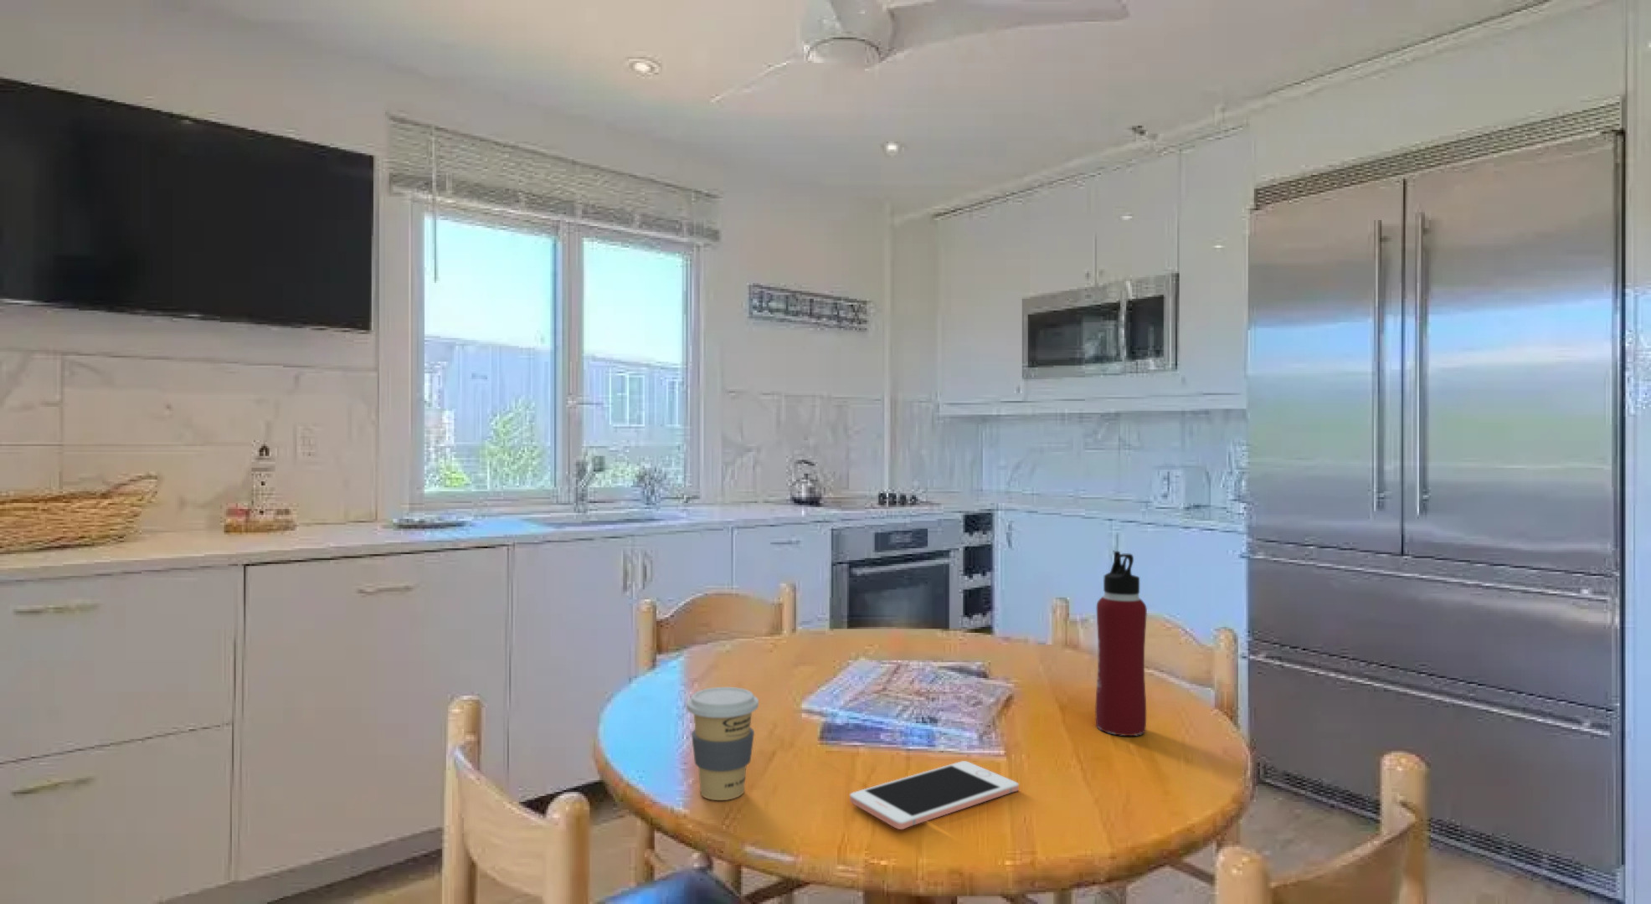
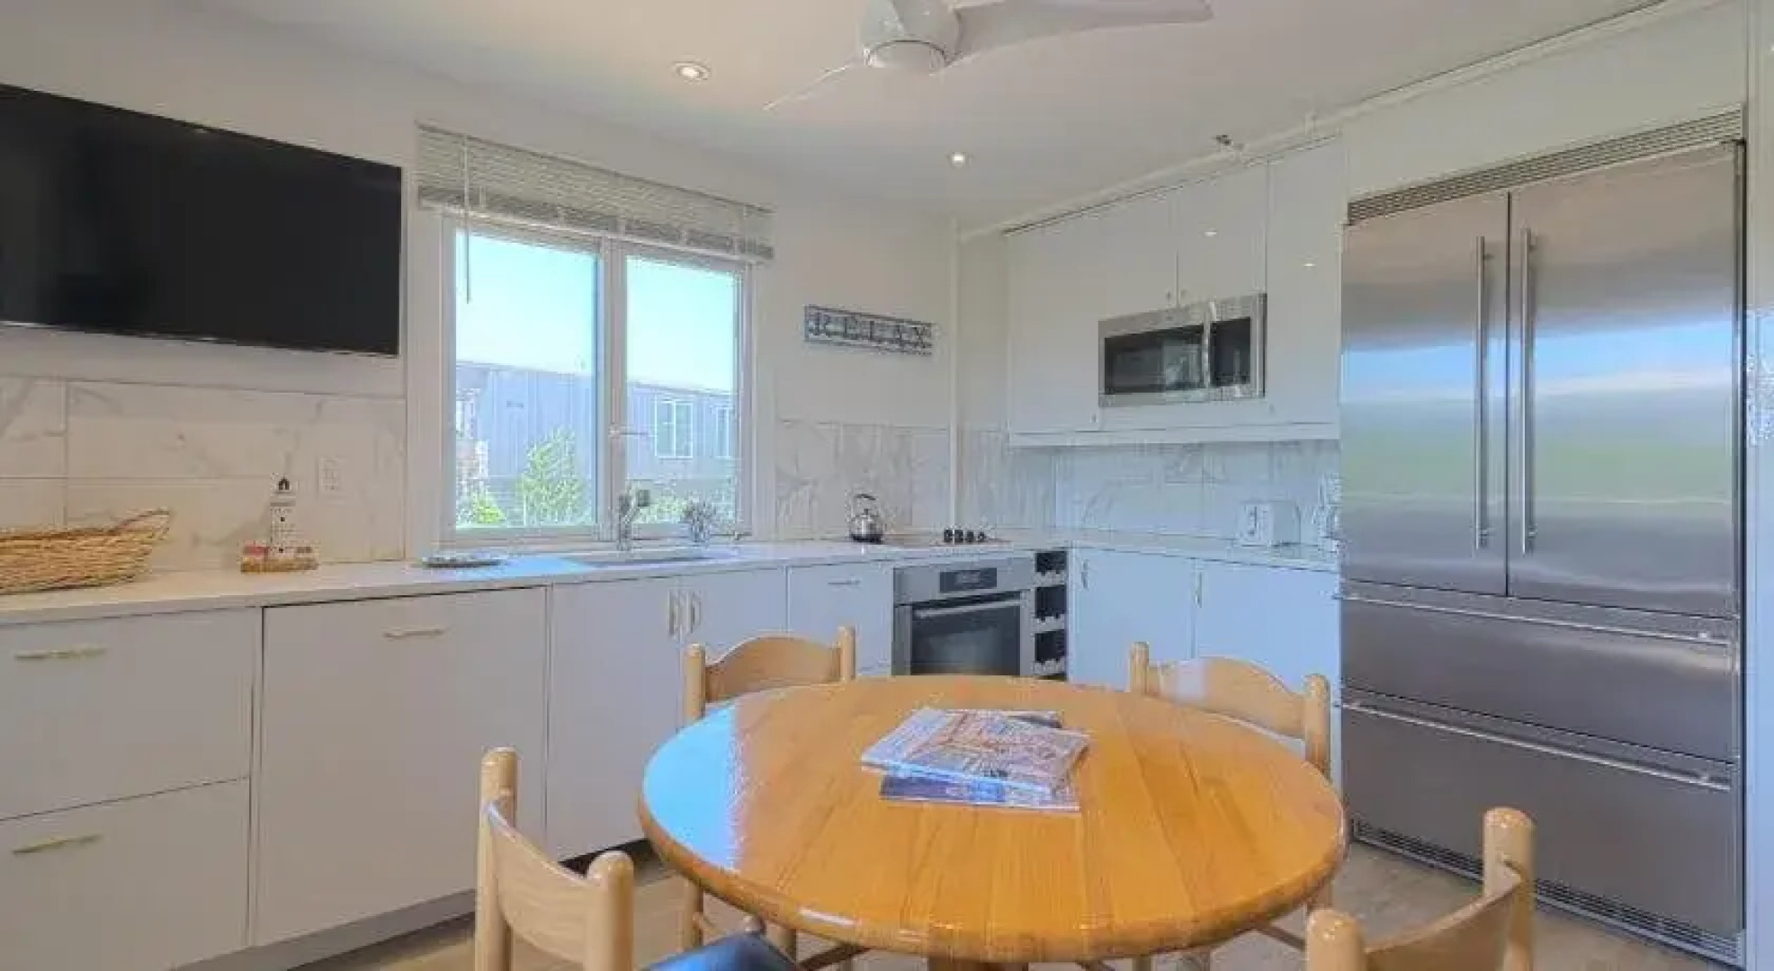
- water bottle (1121, 639)
- coffee cup (721, 744)
- cell phone (935, 792)
